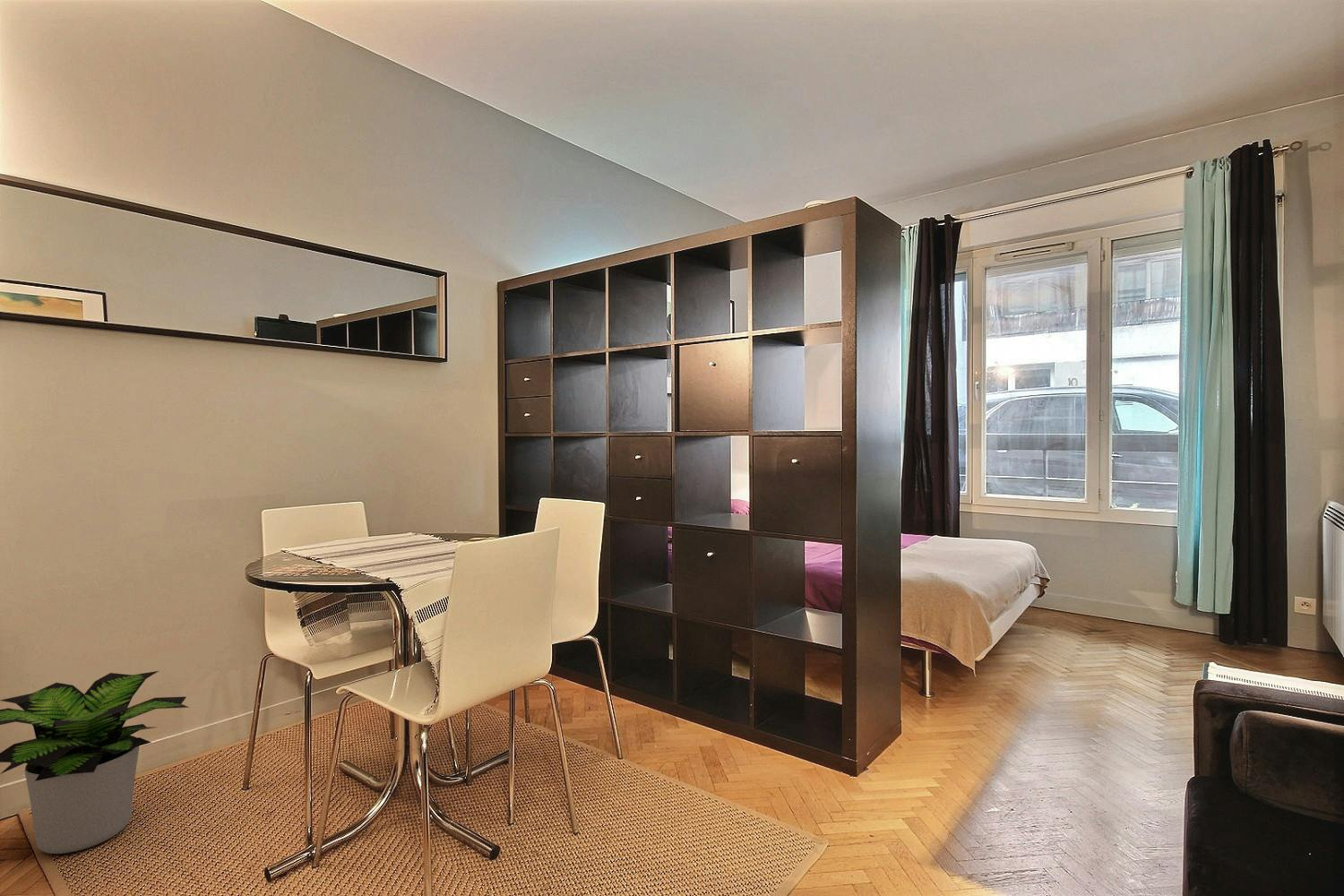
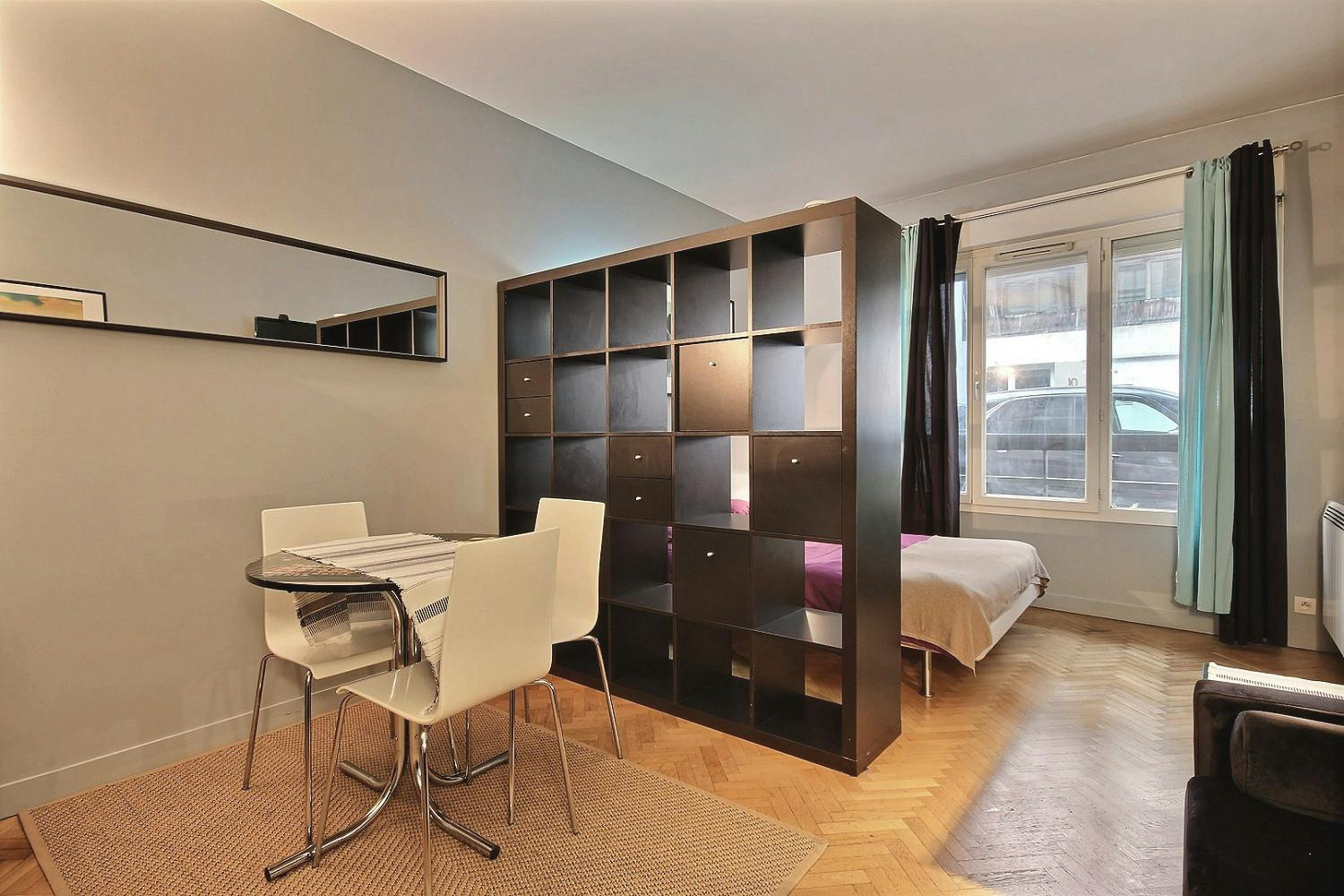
- potted plant (91, 761)
